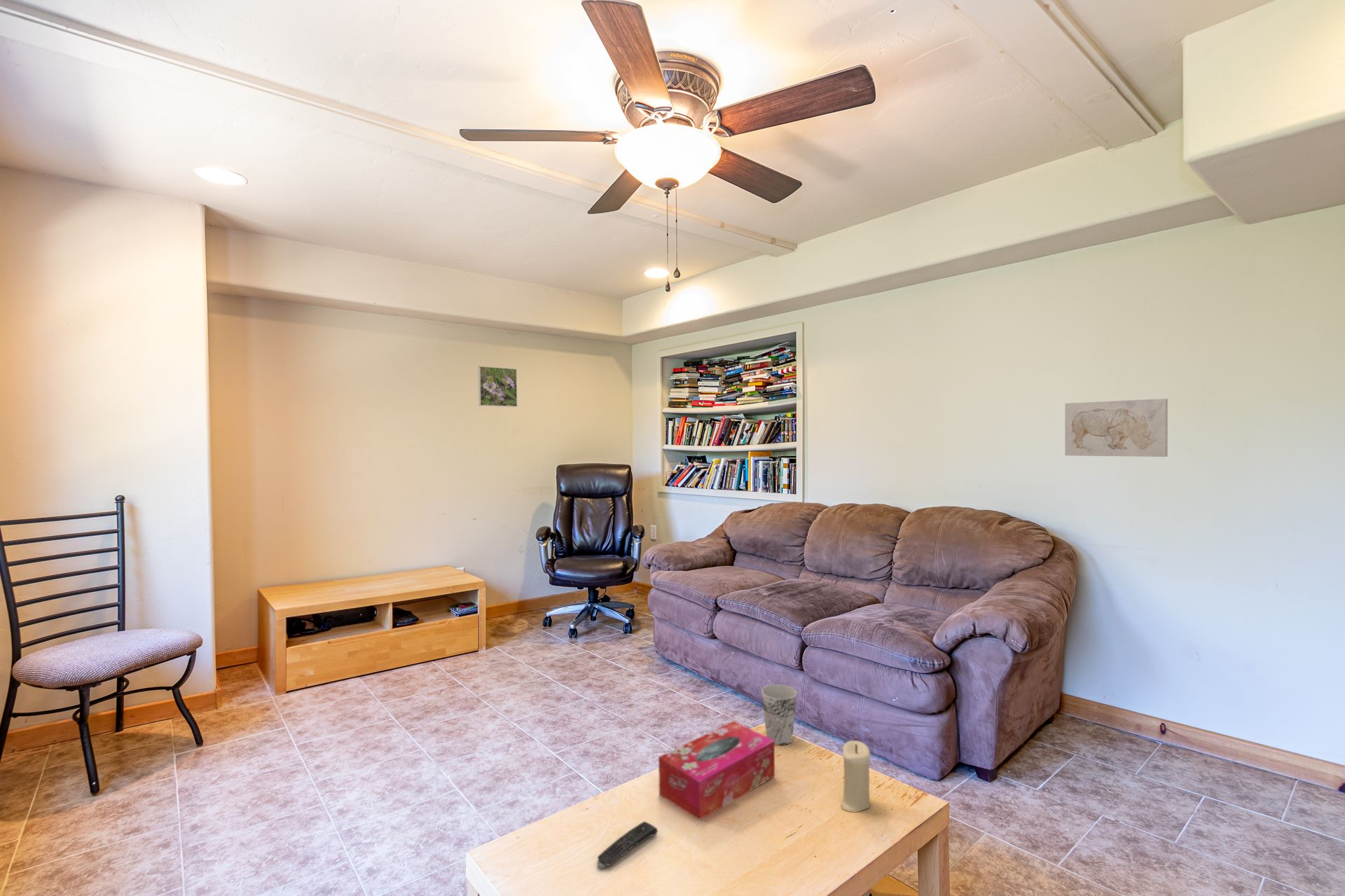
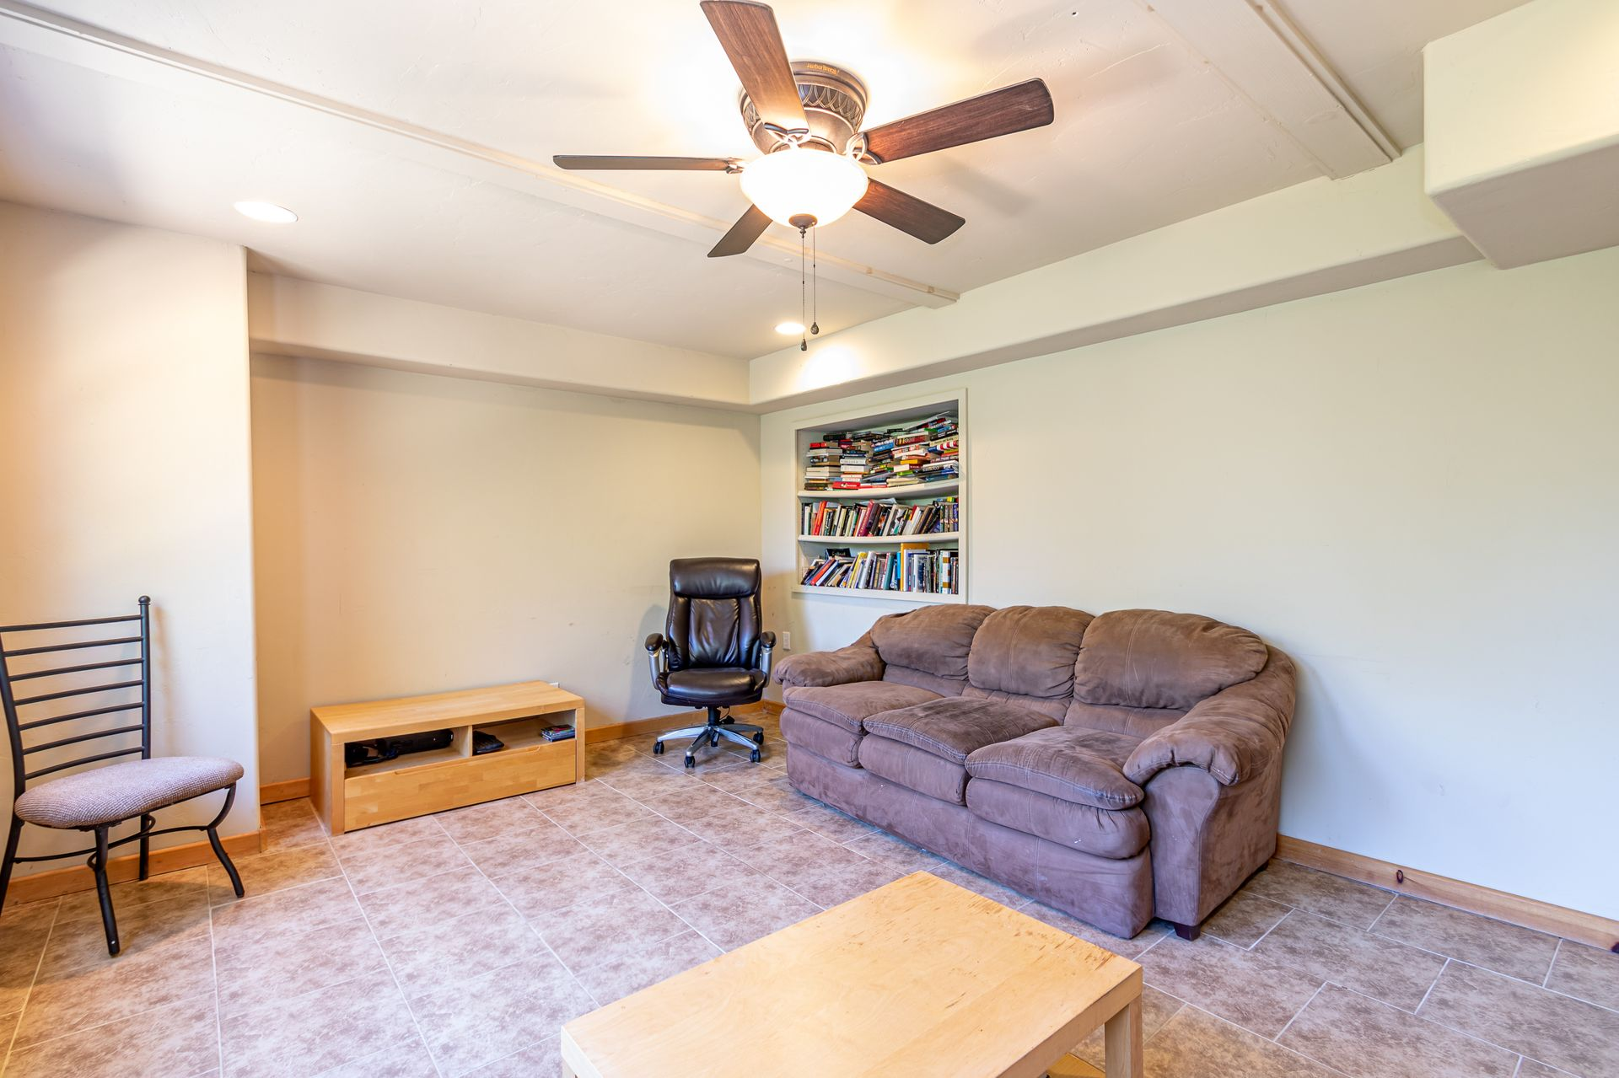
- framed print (498, 387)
- wall art (1113, 428)
- remote control (626, 844)
- candle (855, 774)
- cup (779, 715)
- tissue box (718, 766)
